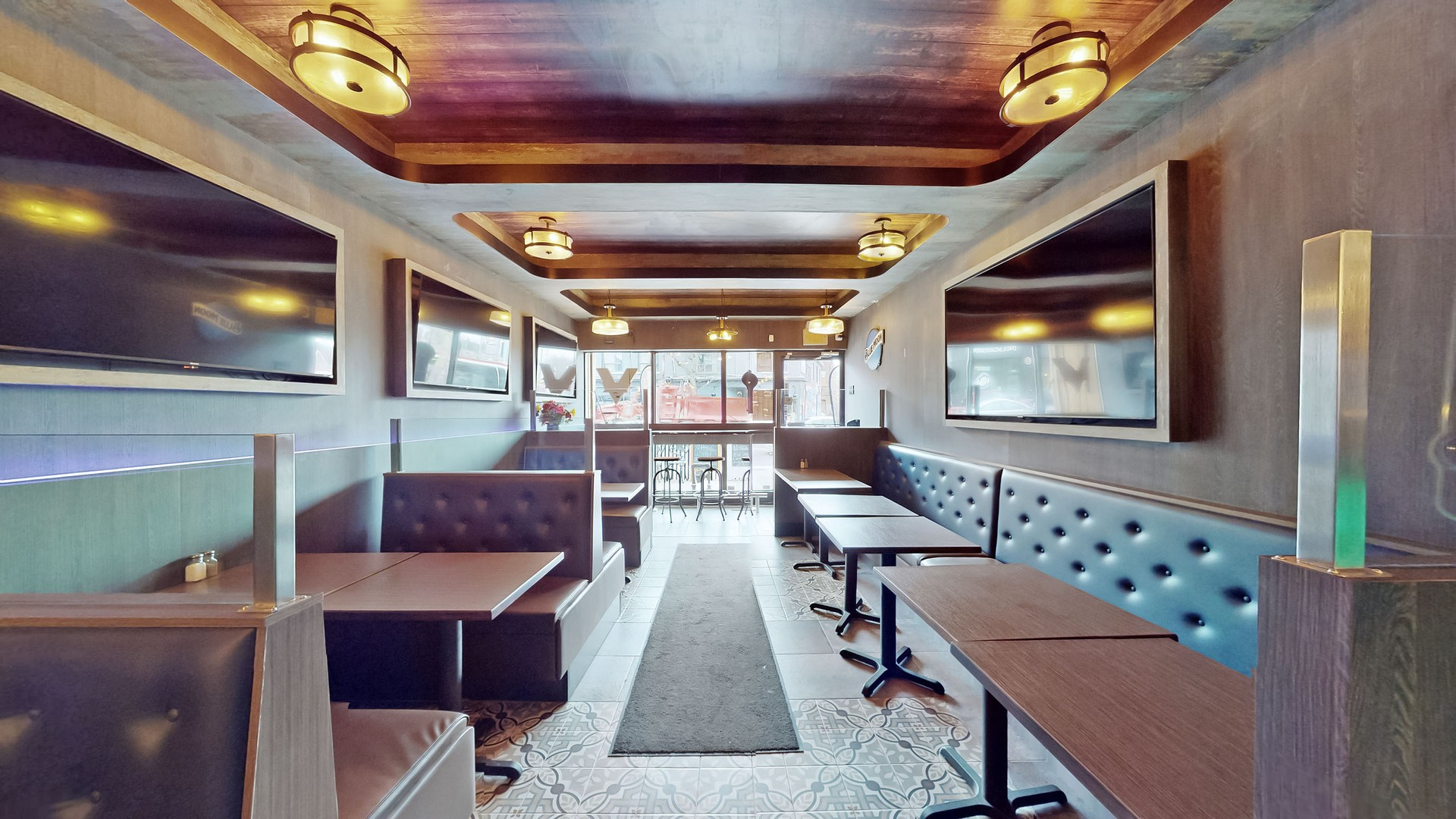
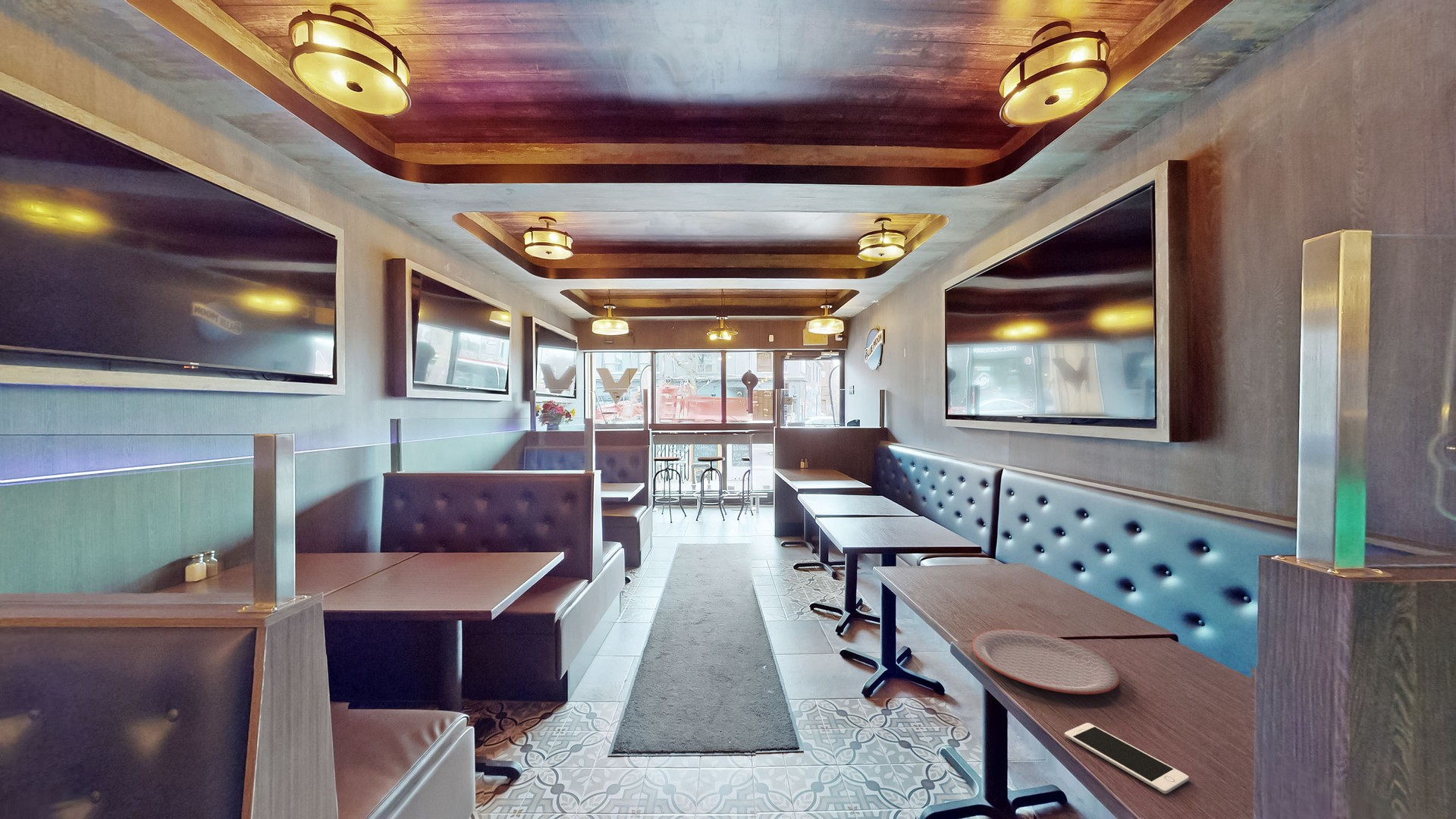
+ cell phone (1122, 755)
+ plate (1040, 661)
